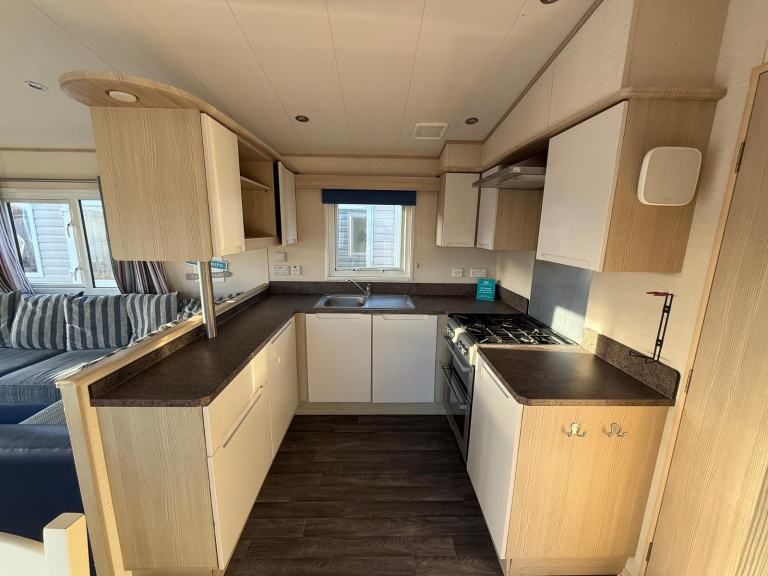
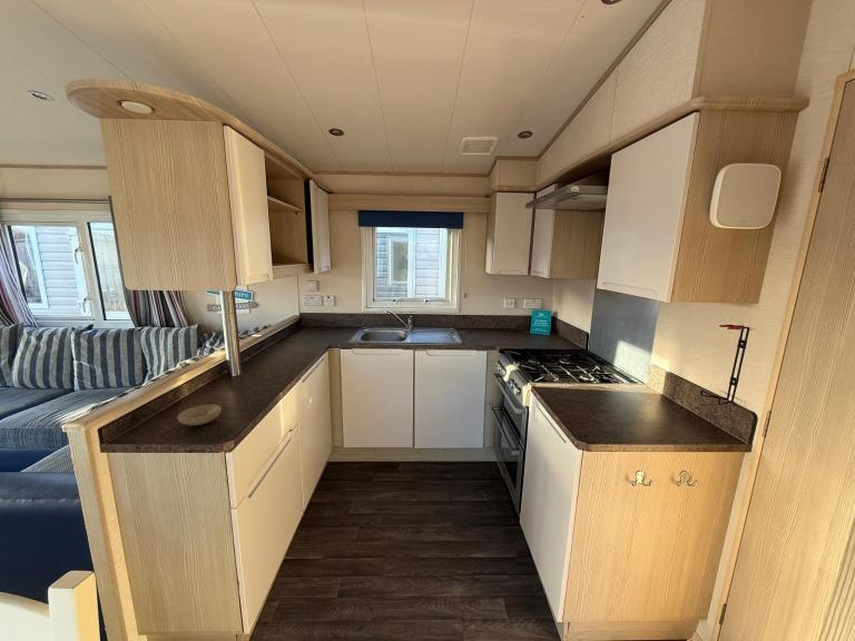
+ bowl (199, 416)
